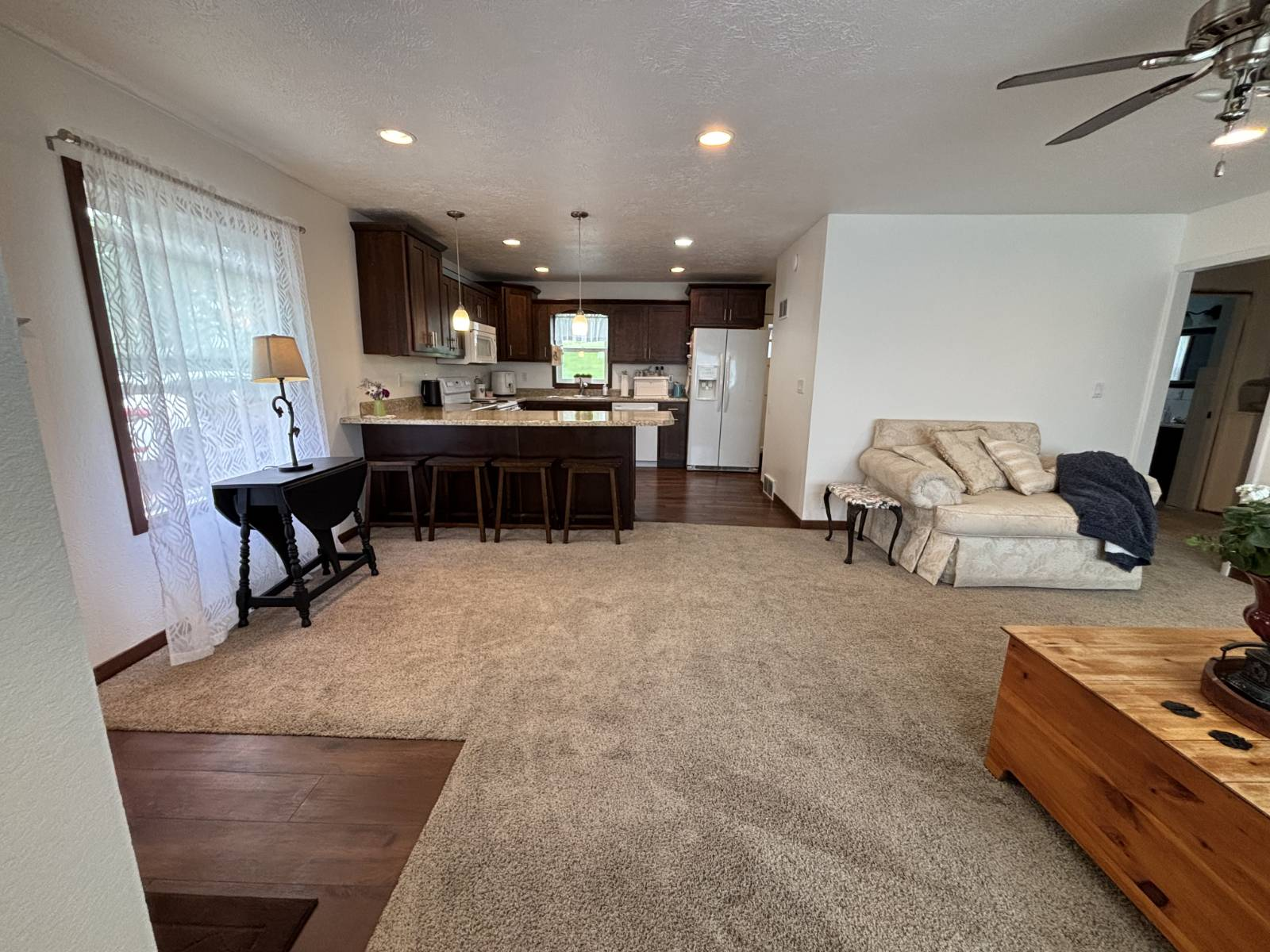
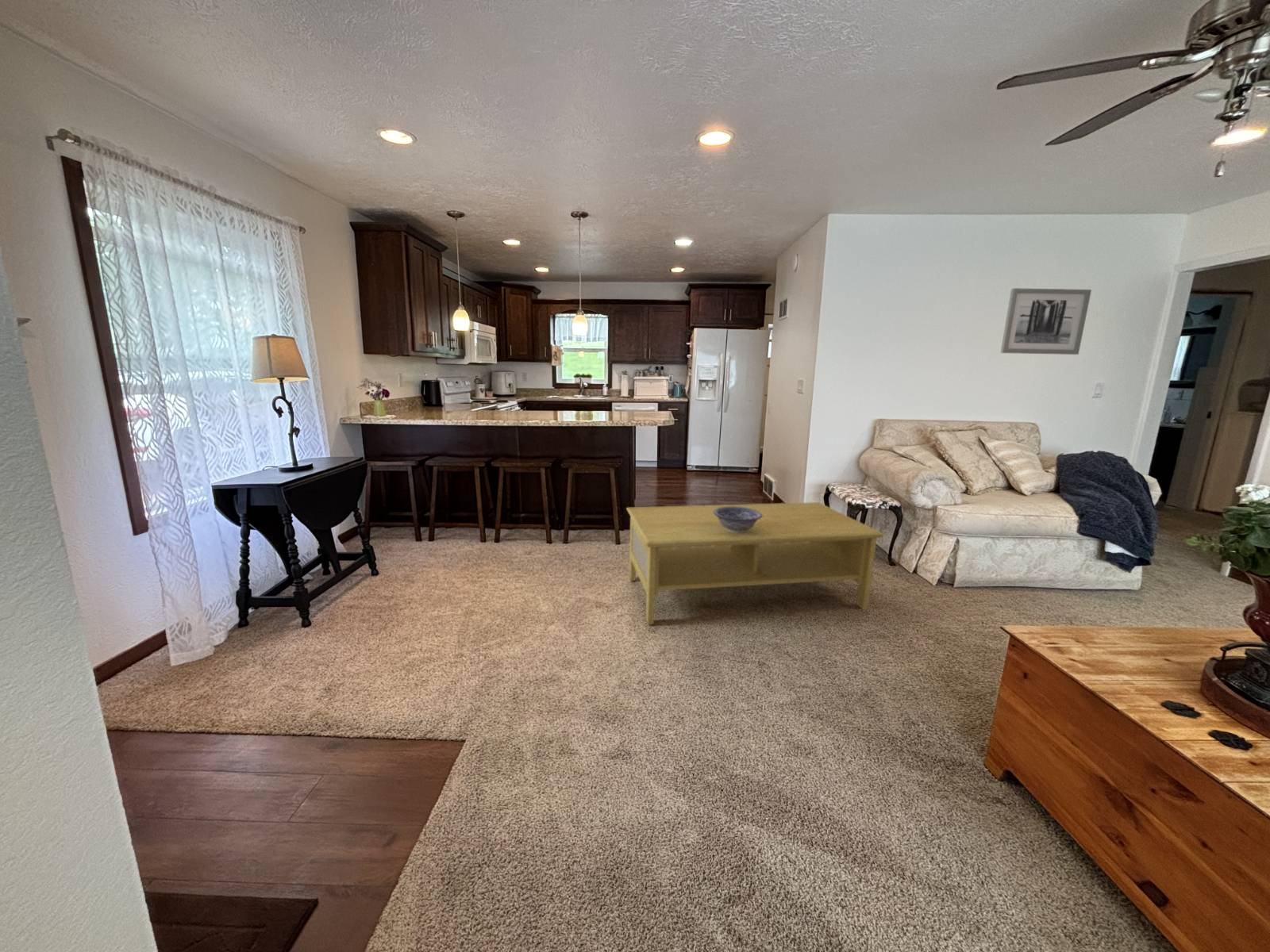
+ decorative bowl (737, 521)
+ coffee table (743, 556)
+ wall art (1045, 321)
